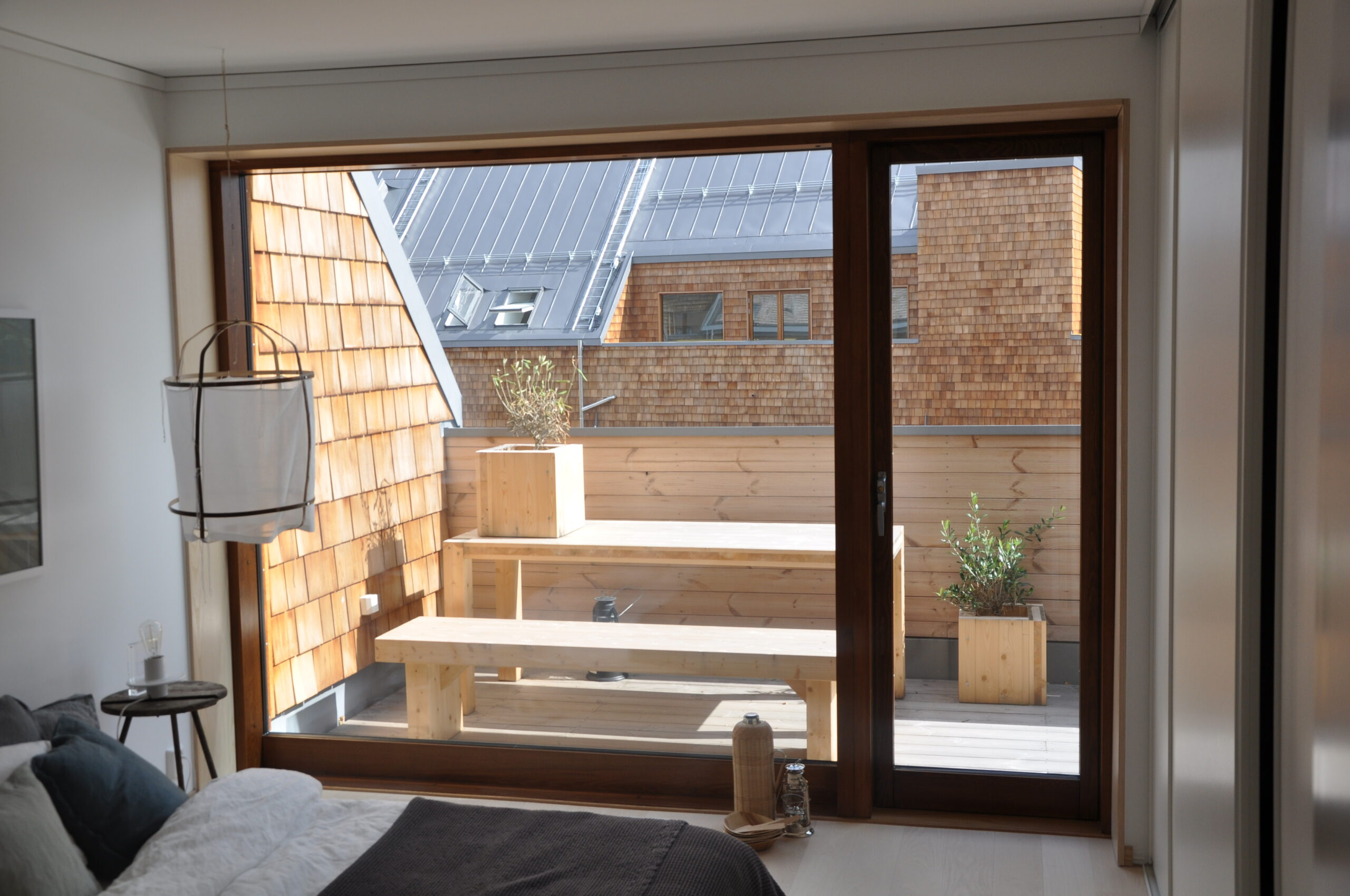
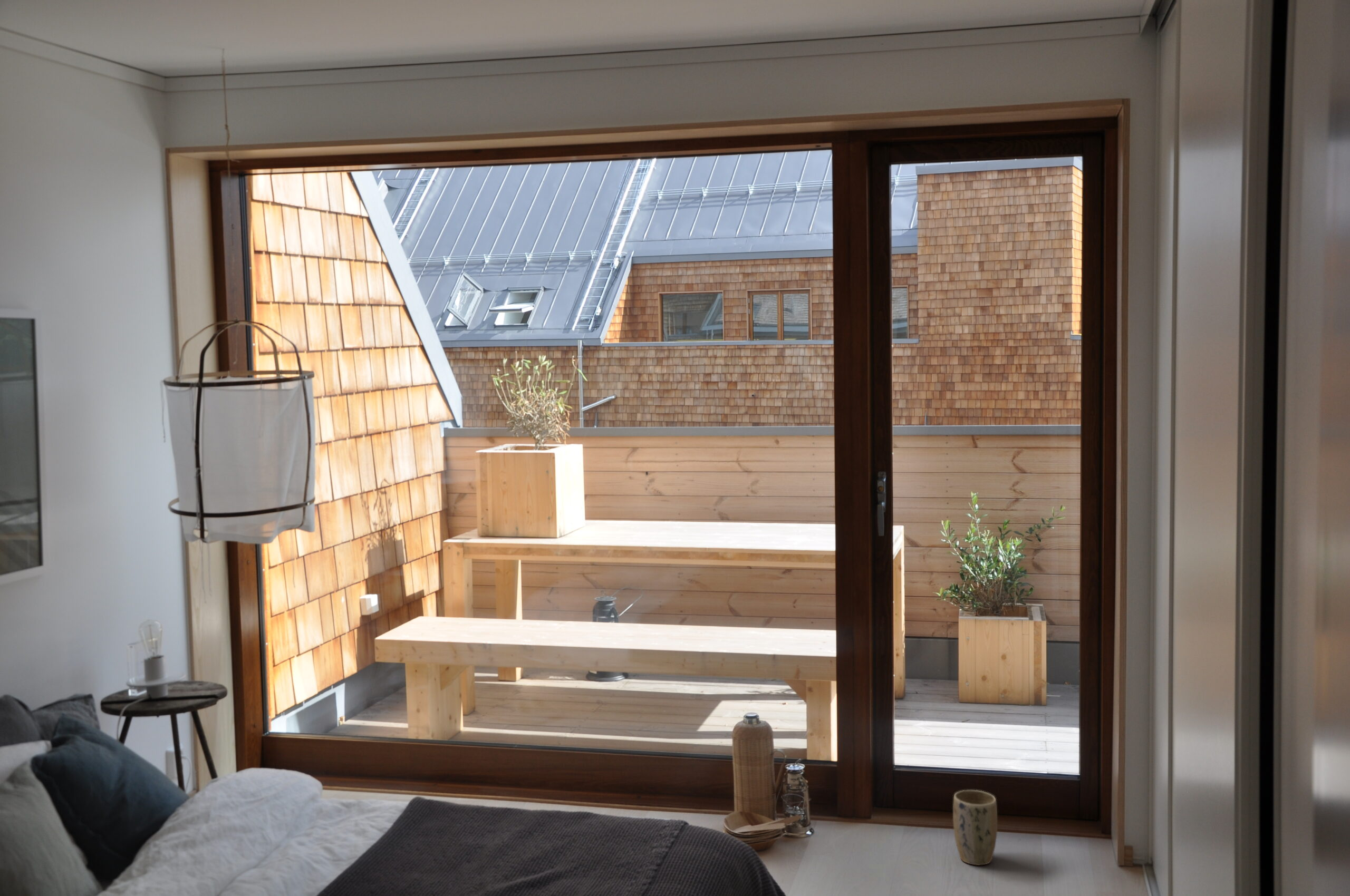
+ plant pot (975, 828)
